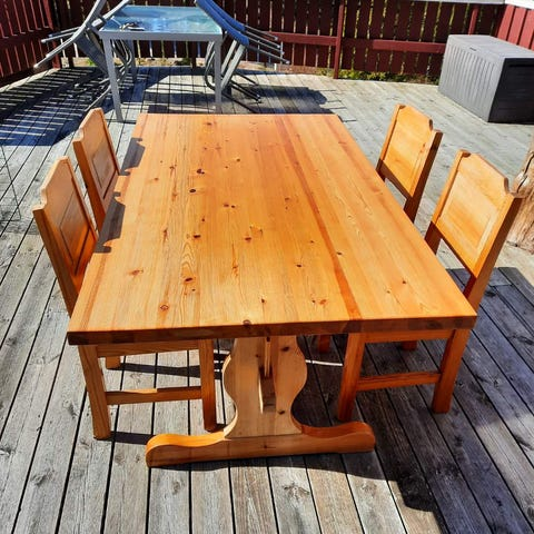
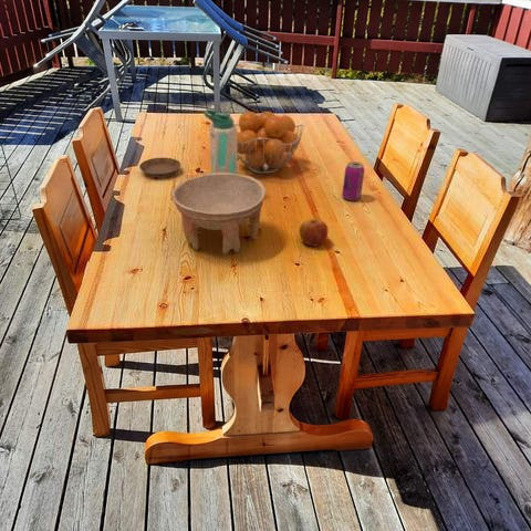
+ water bottle (221, 155)
+ bowl (219, 214)
+ saucer (160, 168)
+ fruit basket (264, 140)
+ beverage can (353, 180)
+ apple (313, 230)
